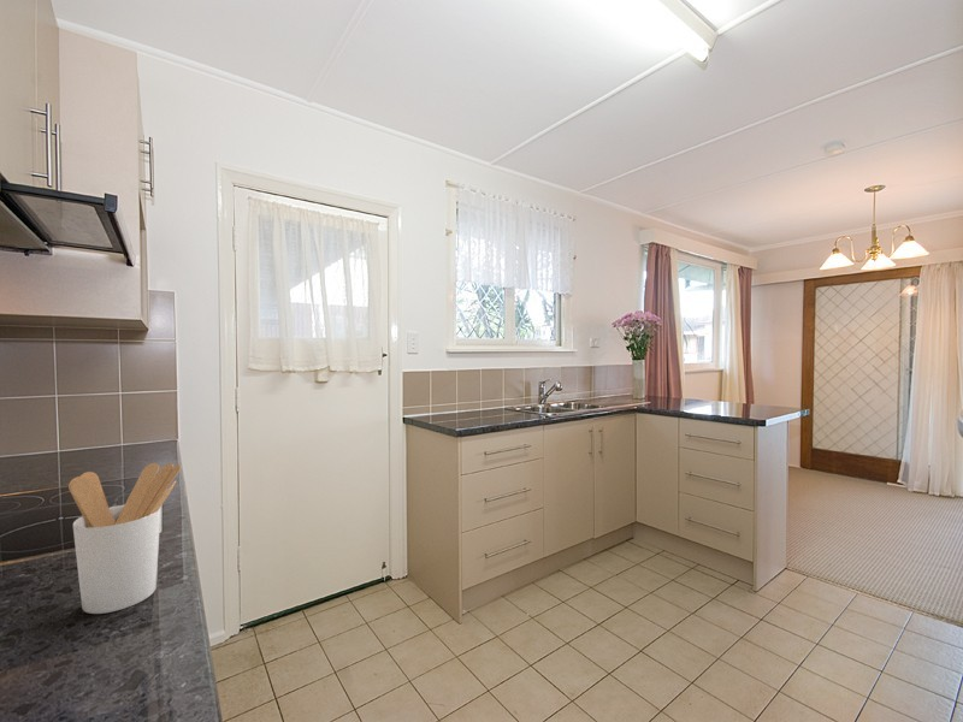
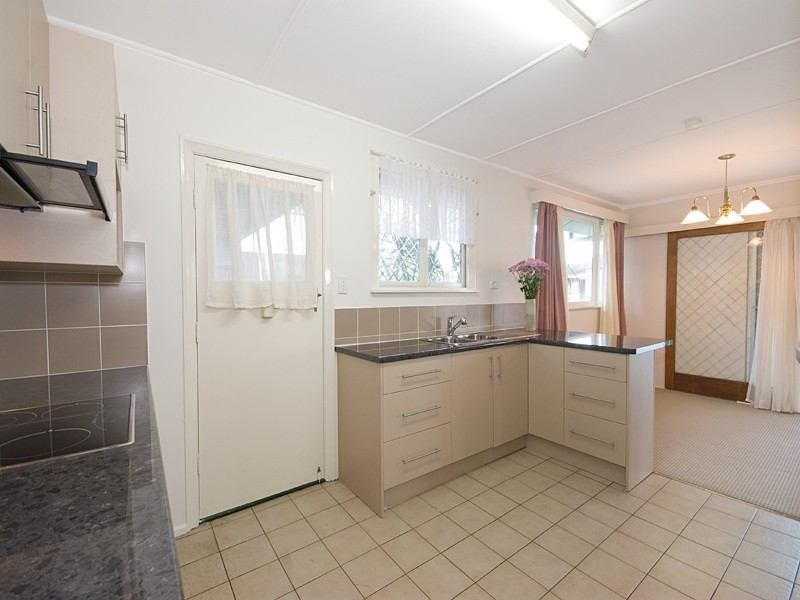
- utensil holder (134, 528)
